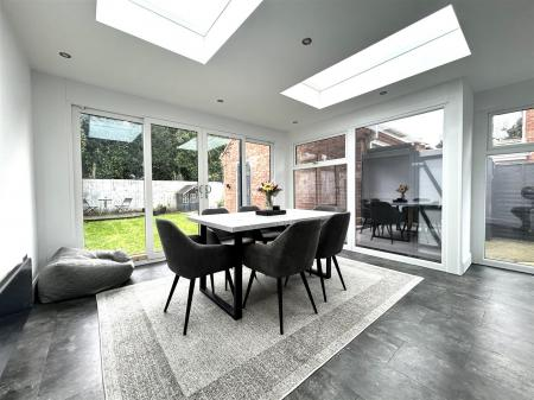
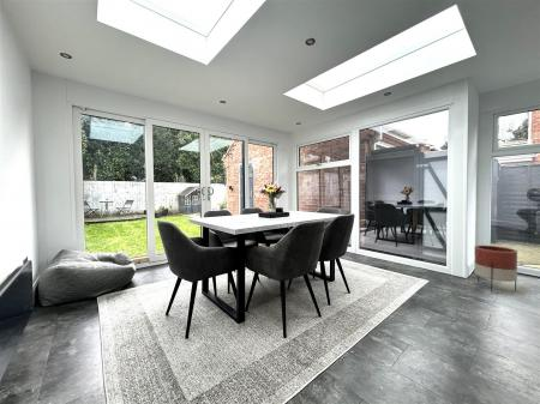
+ planter (494, 269)
